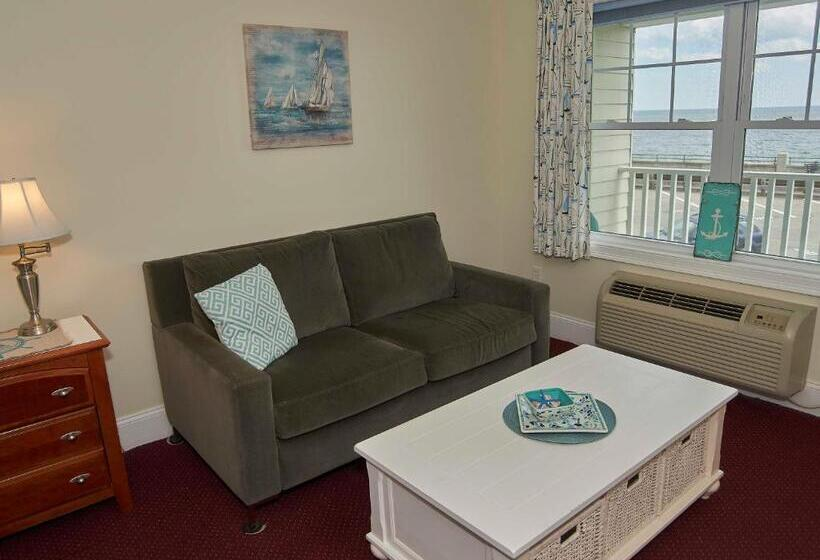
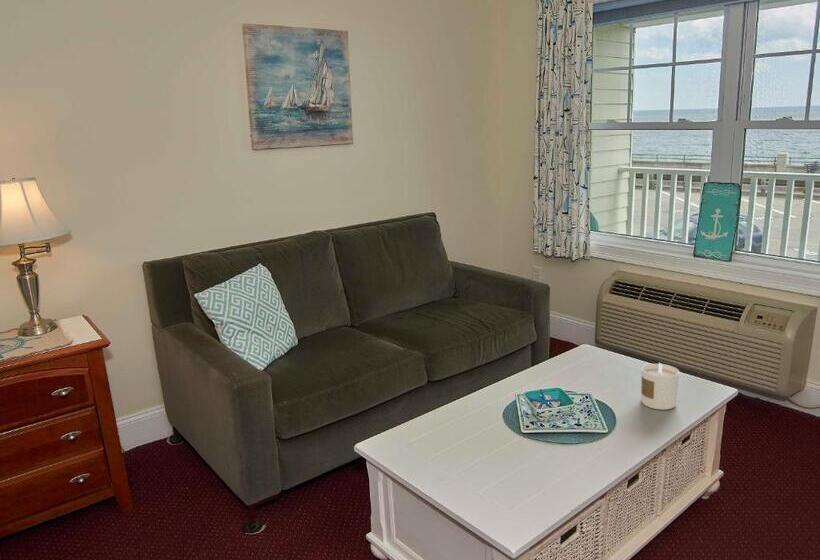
+ candle (659, 383)
